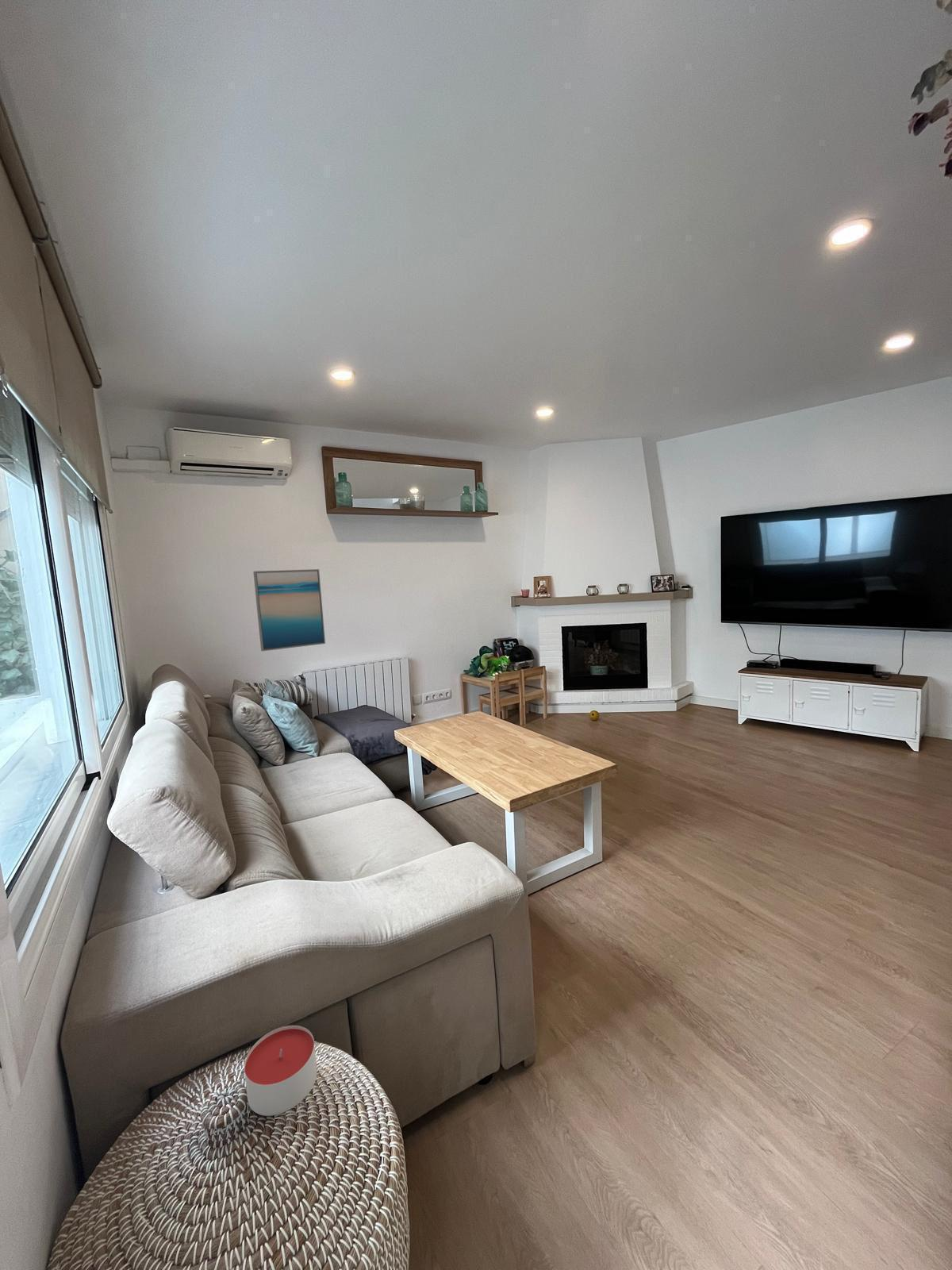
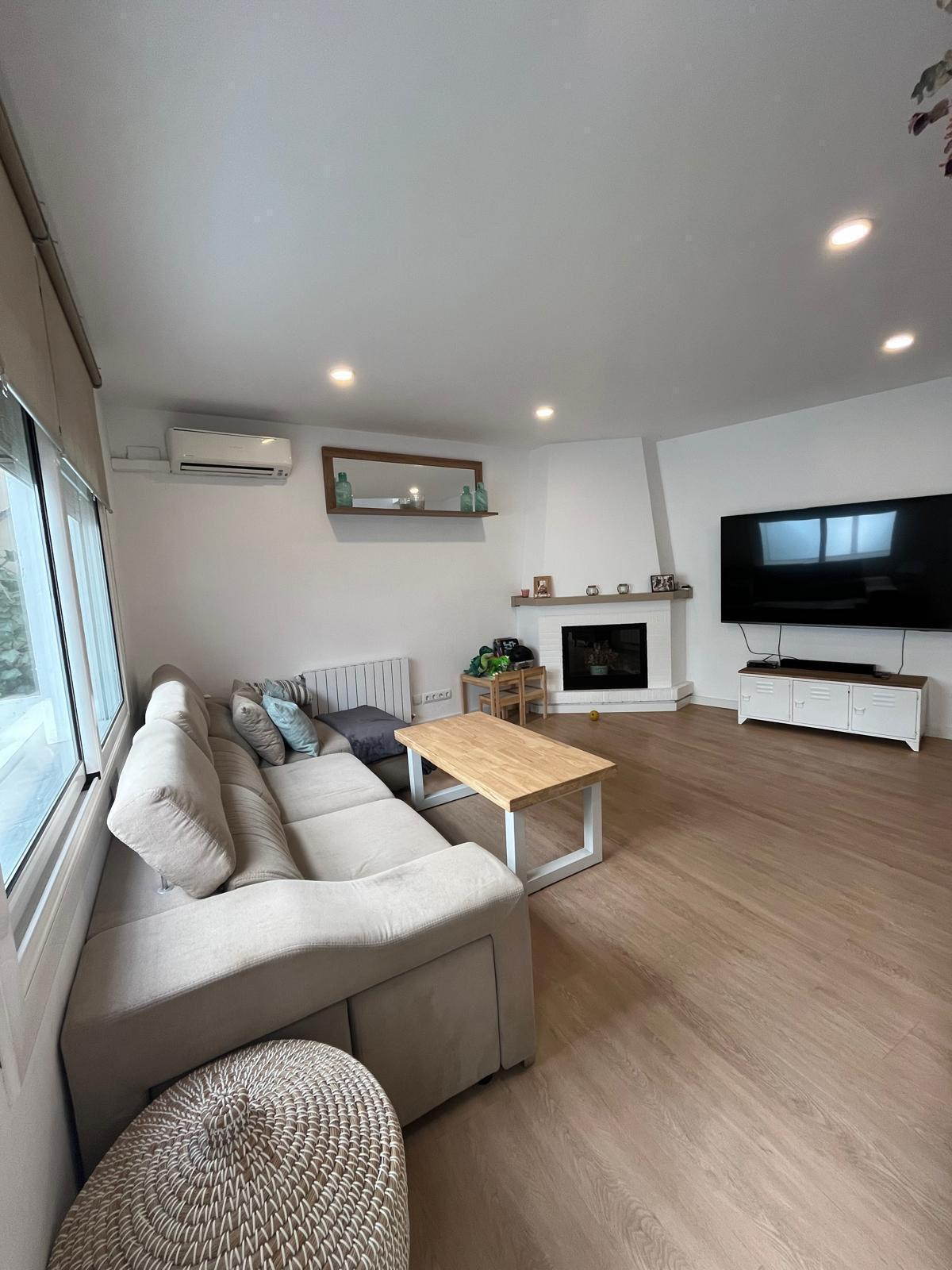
- wall art (290, 609)
- candle (281, 1067)
